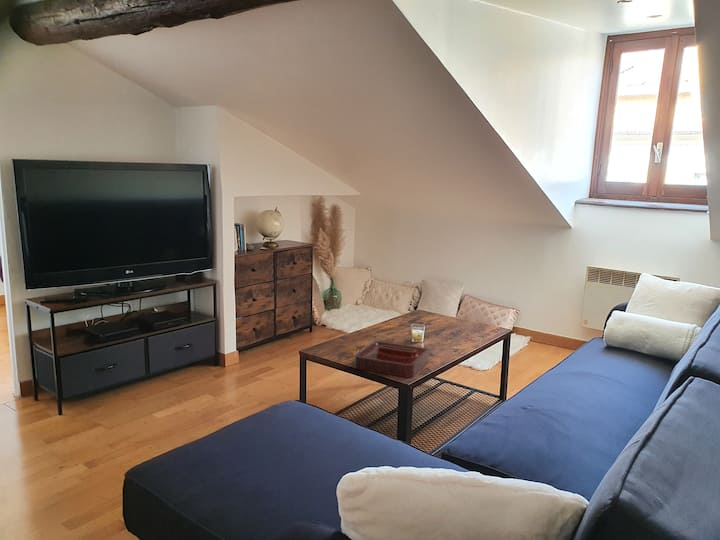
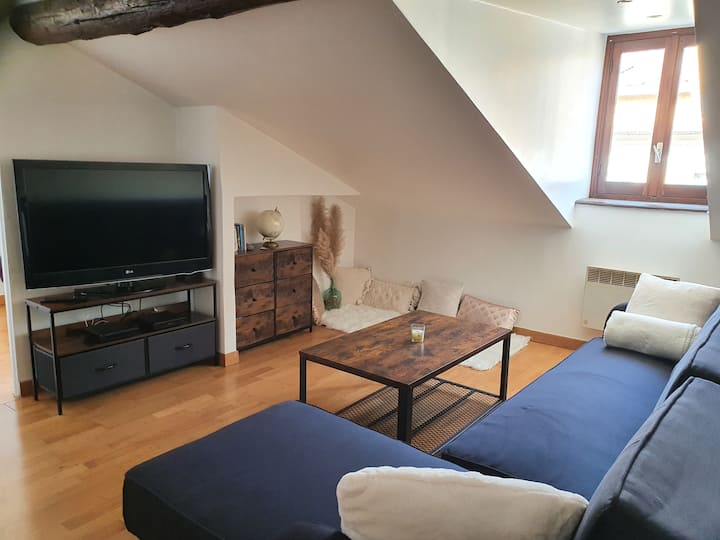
- decorative tray (392, 358)
